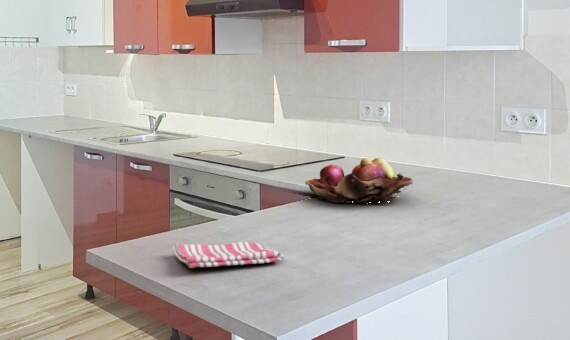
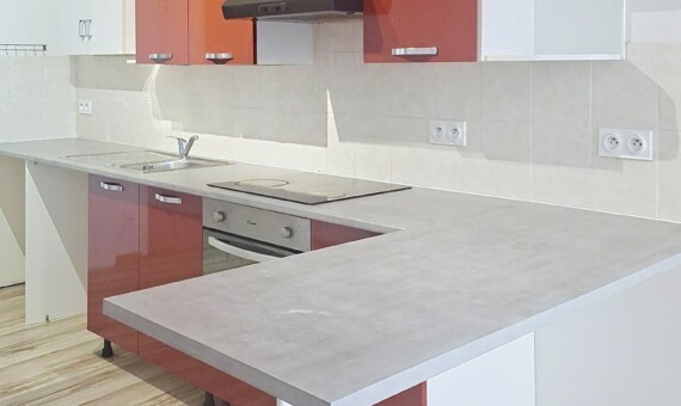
- dish towel (227, 252)
- fruit basket (361, 179)
